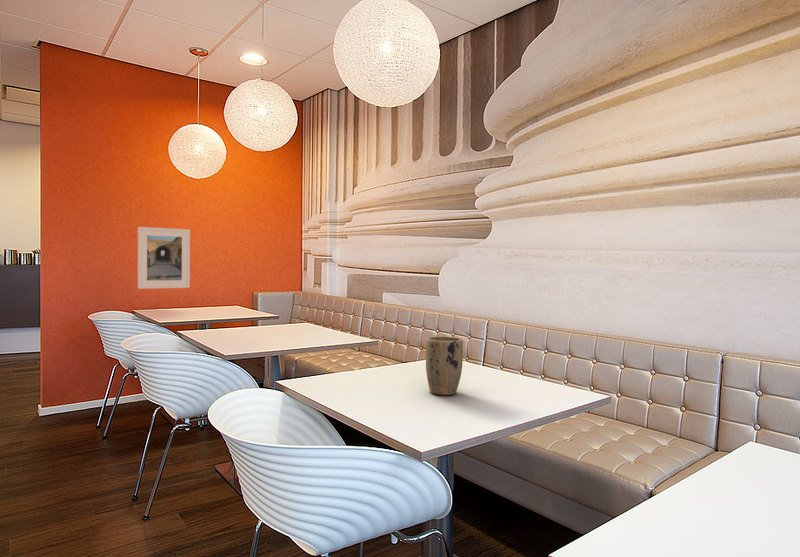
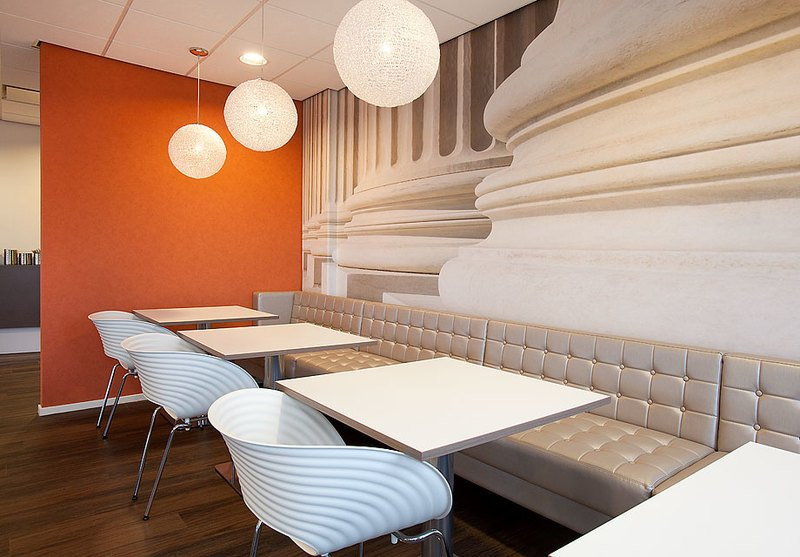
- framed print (164, 258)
- plant pot (444, 365)
